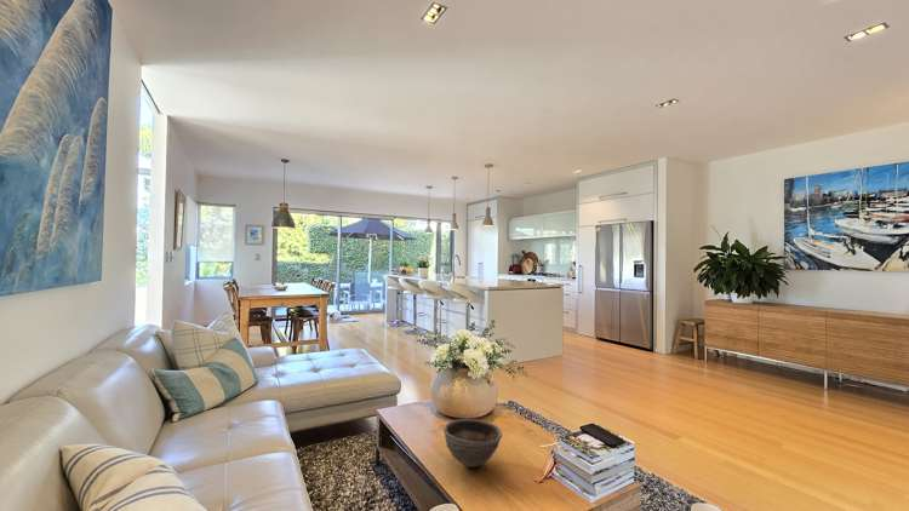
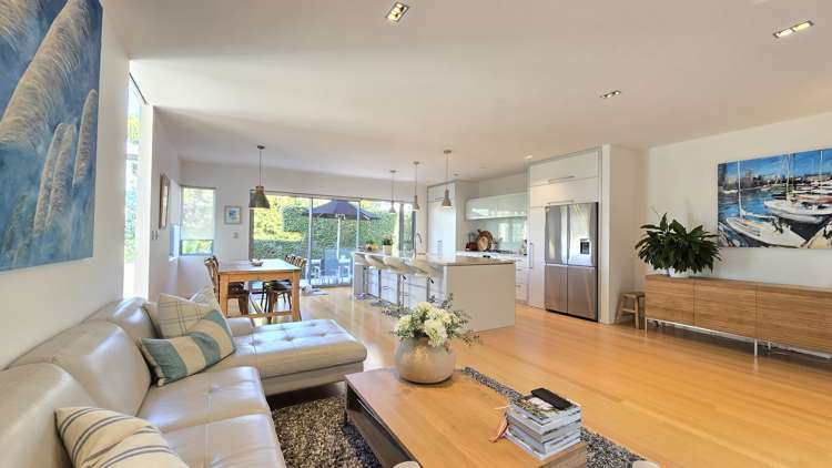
- bowl (471, 444)
